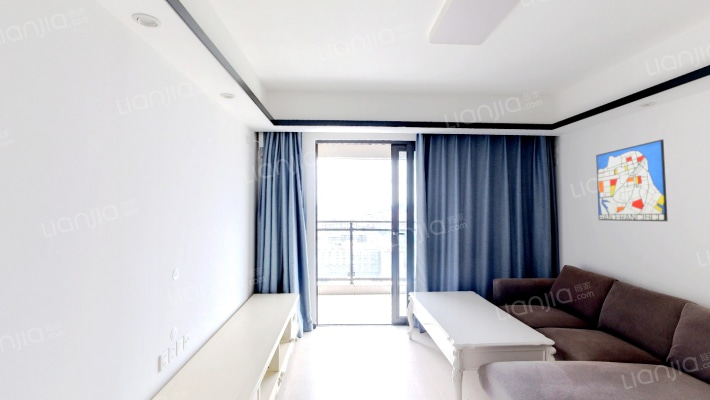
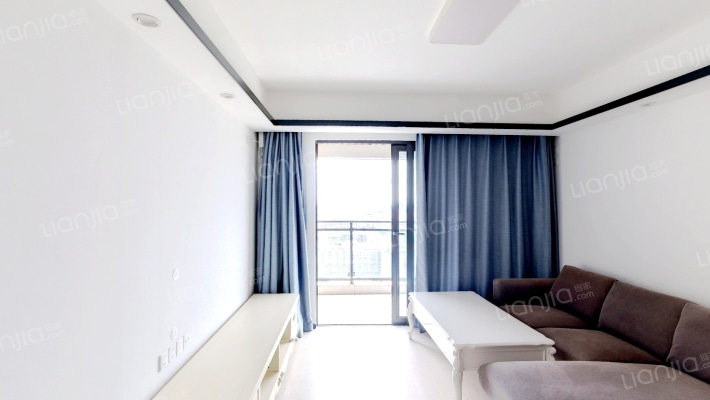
- wall art (627, 184)
